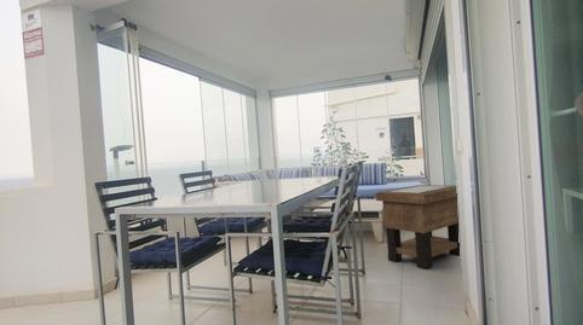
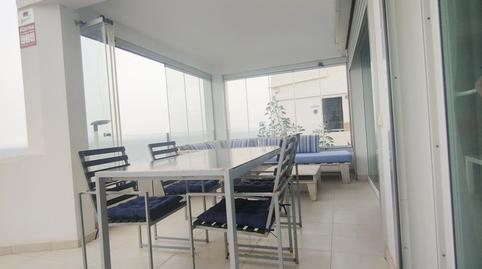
- side table (421, 222)
